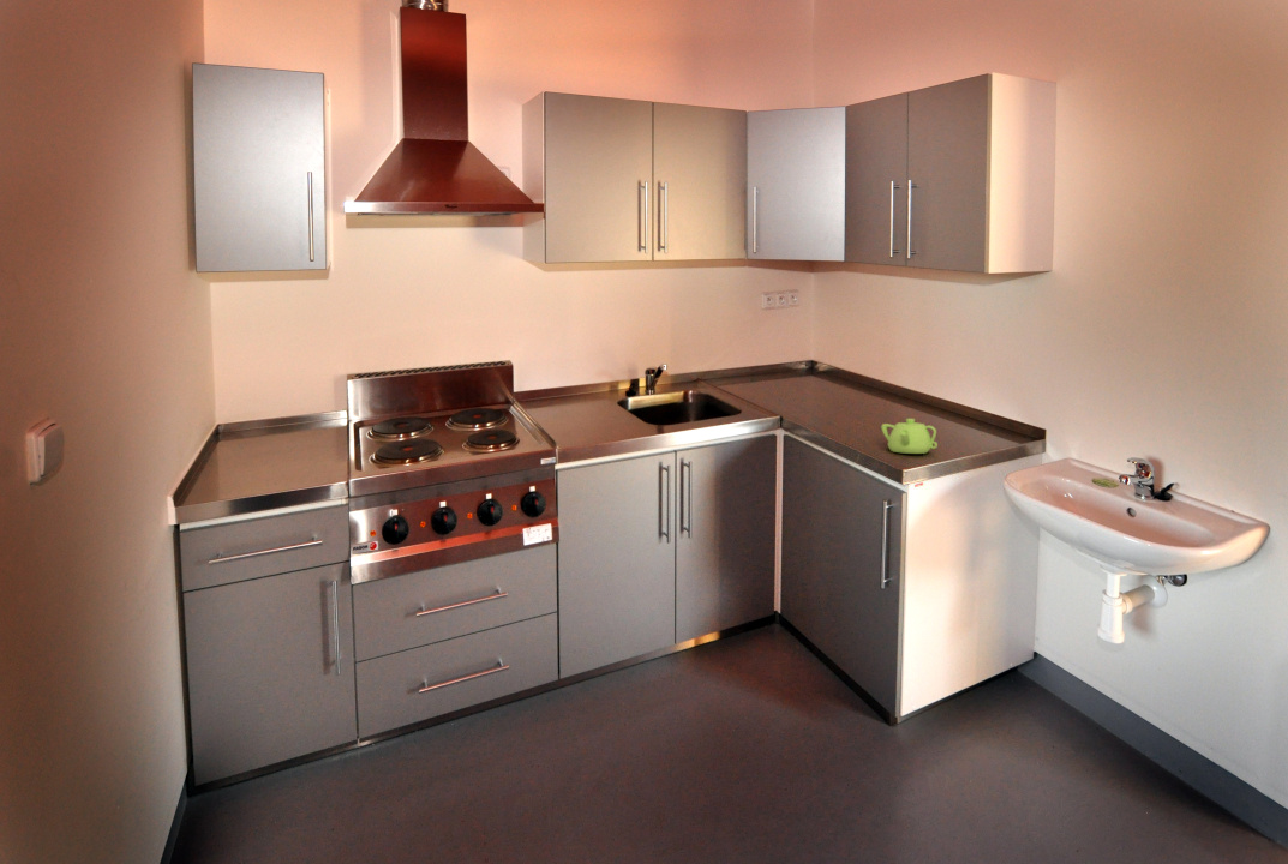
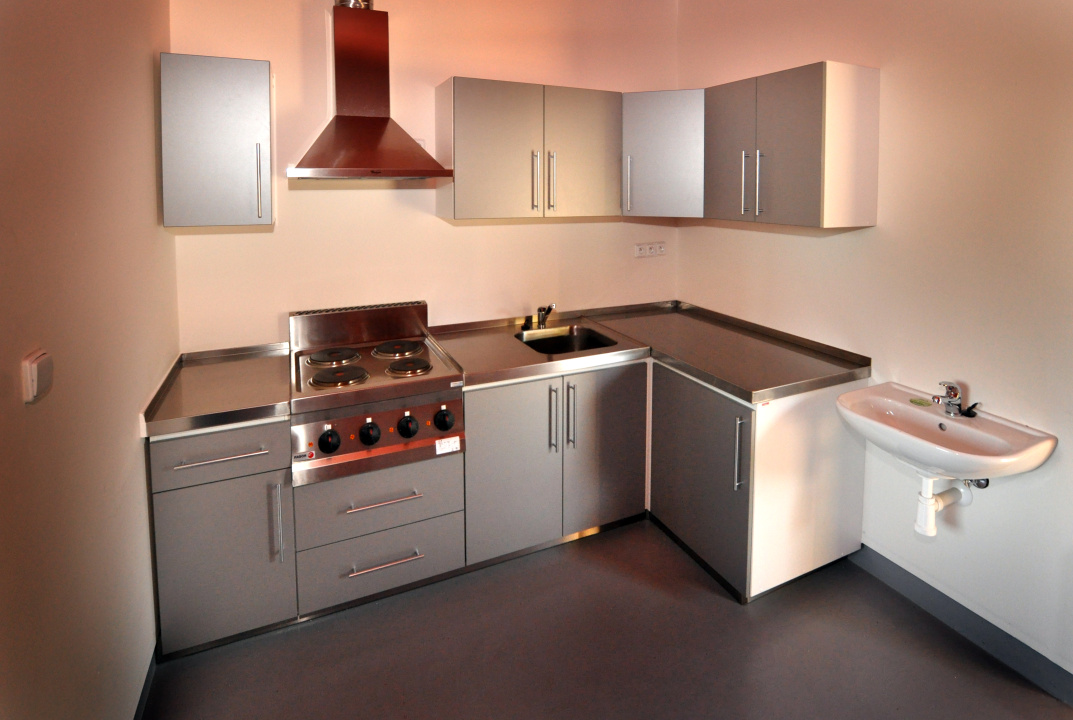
- teapot (907, 434)
